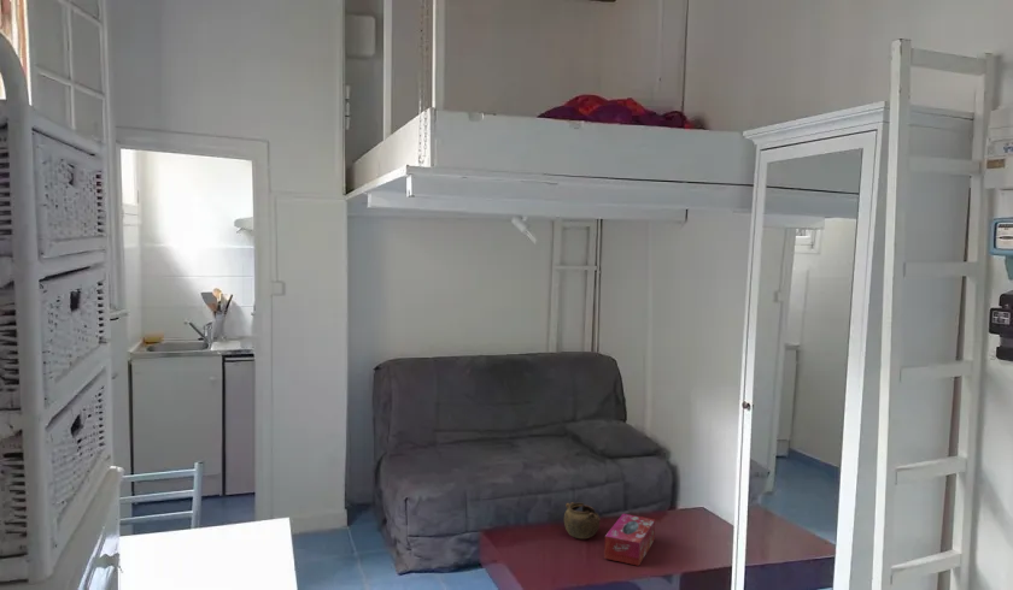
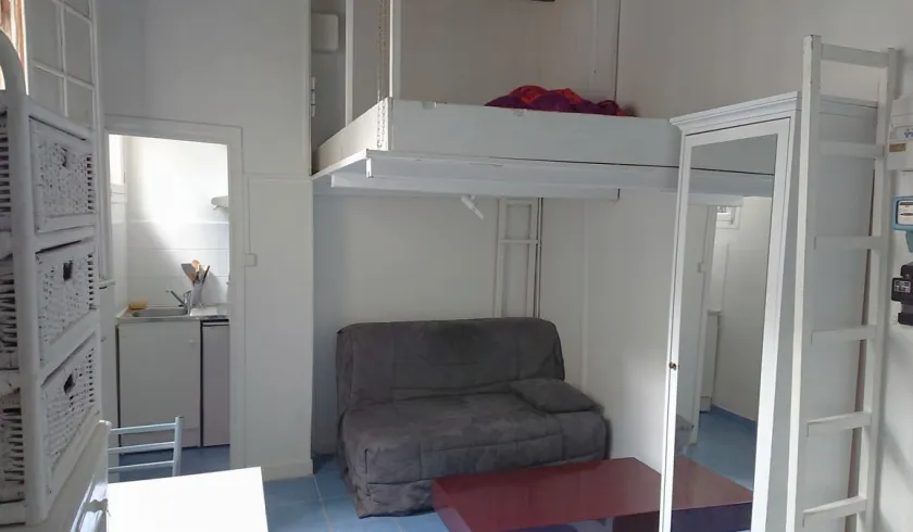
- teapot (579, 519)
- tissue box (630, 538)
